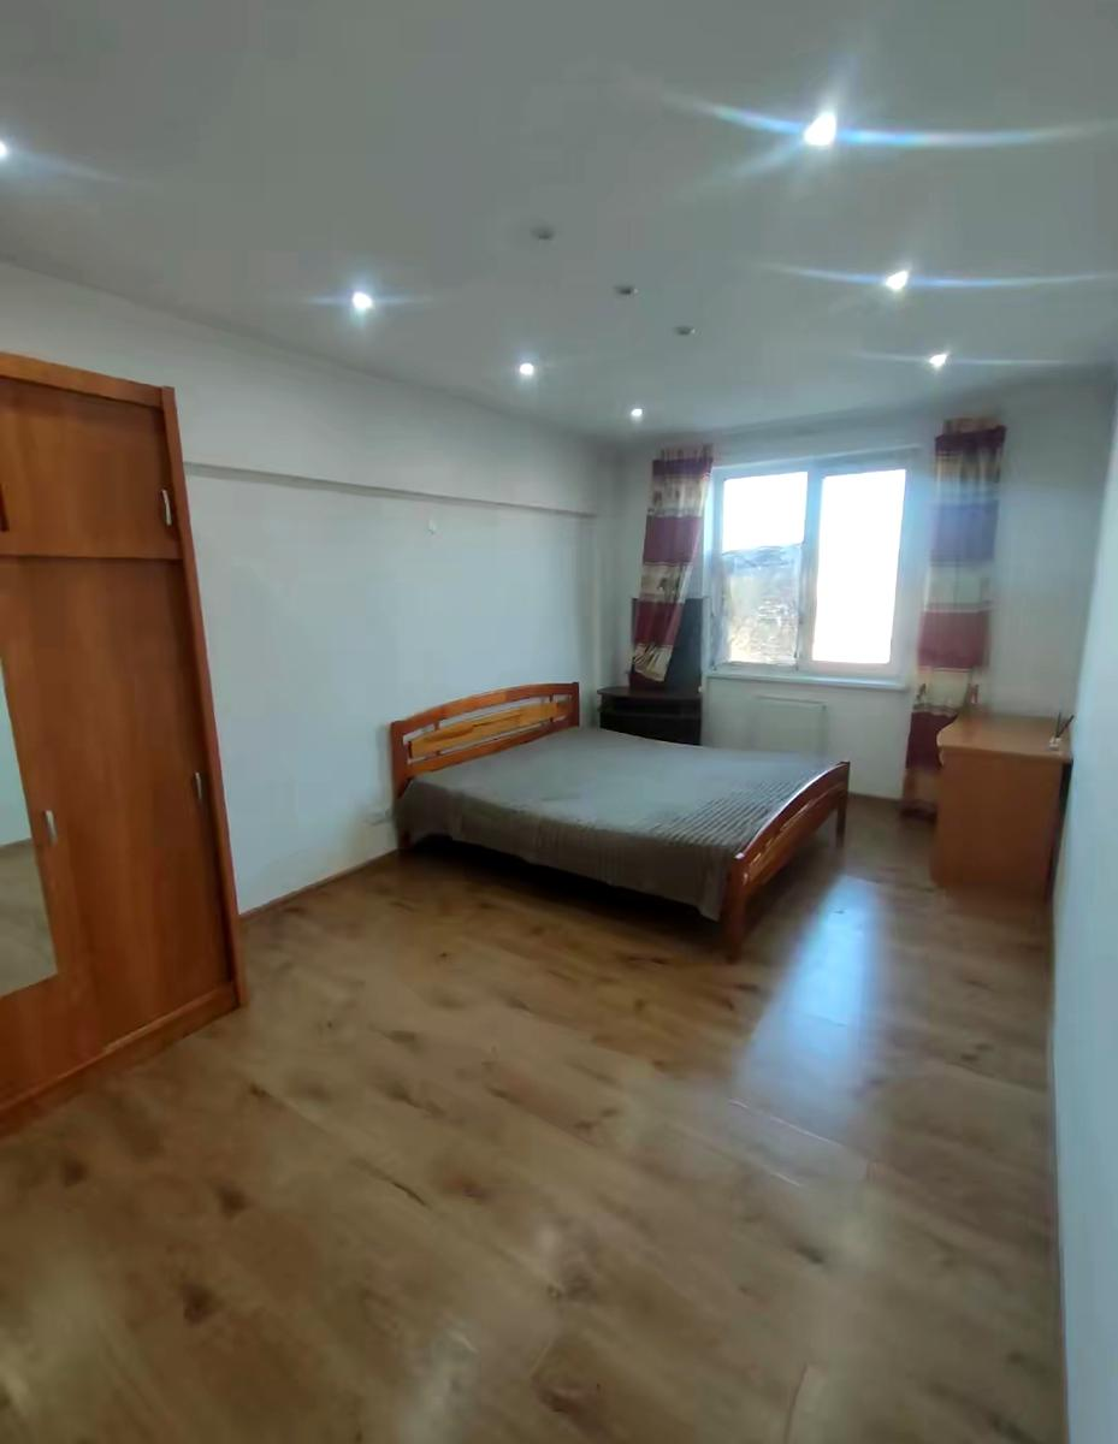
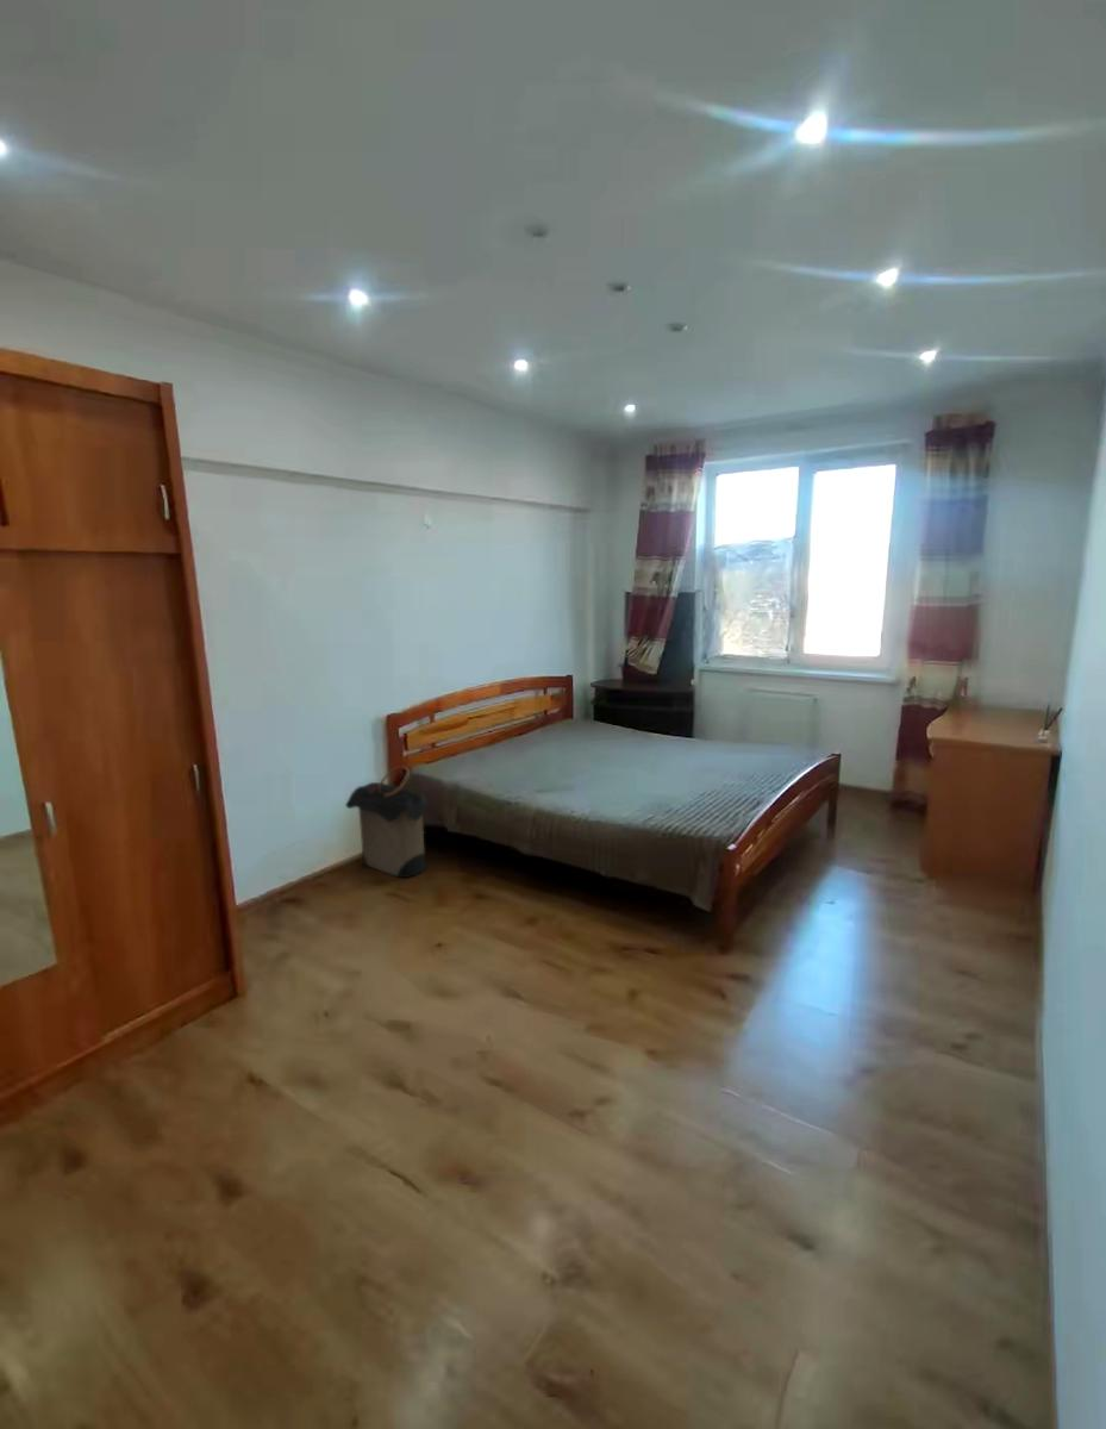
+ laundry hamper (387, 817)
